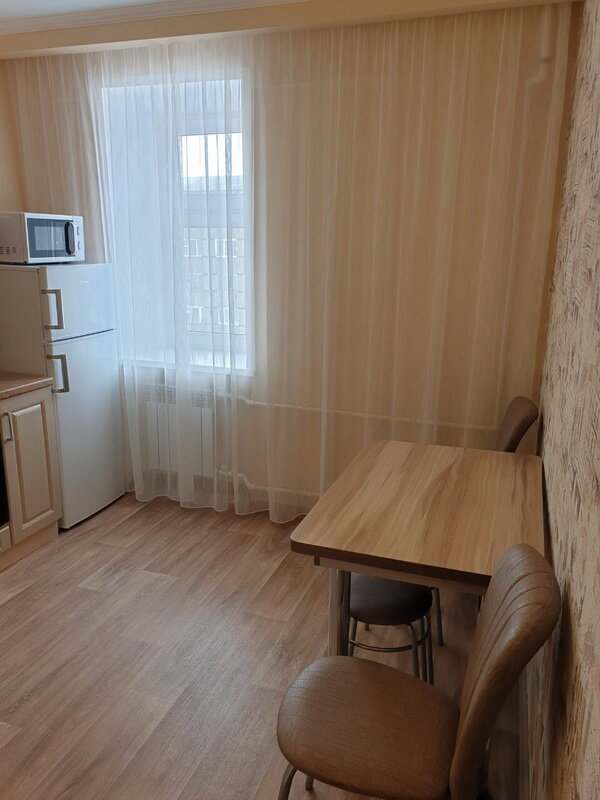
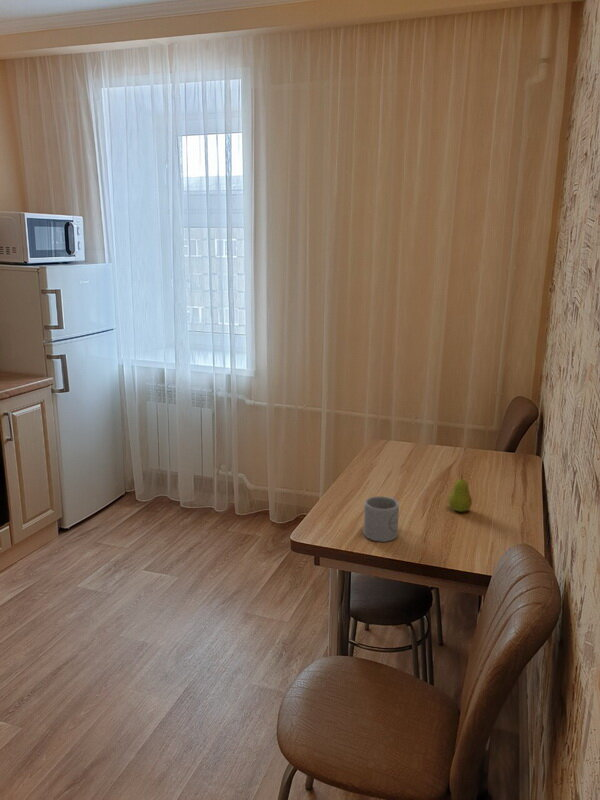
+ mug (384, 515)
+ fruit (460, 492)
